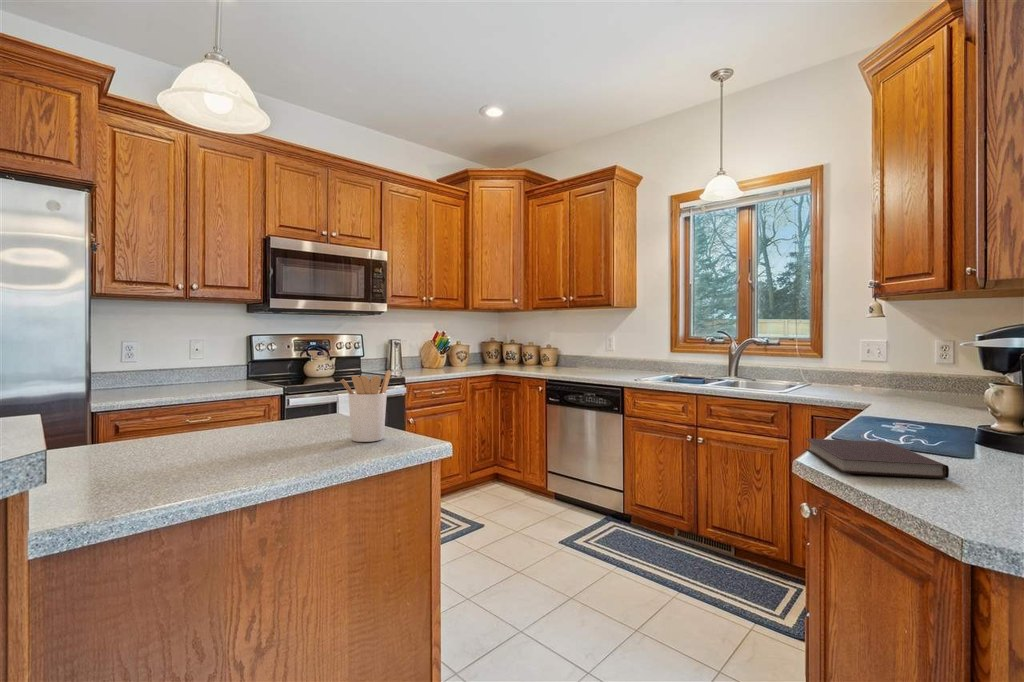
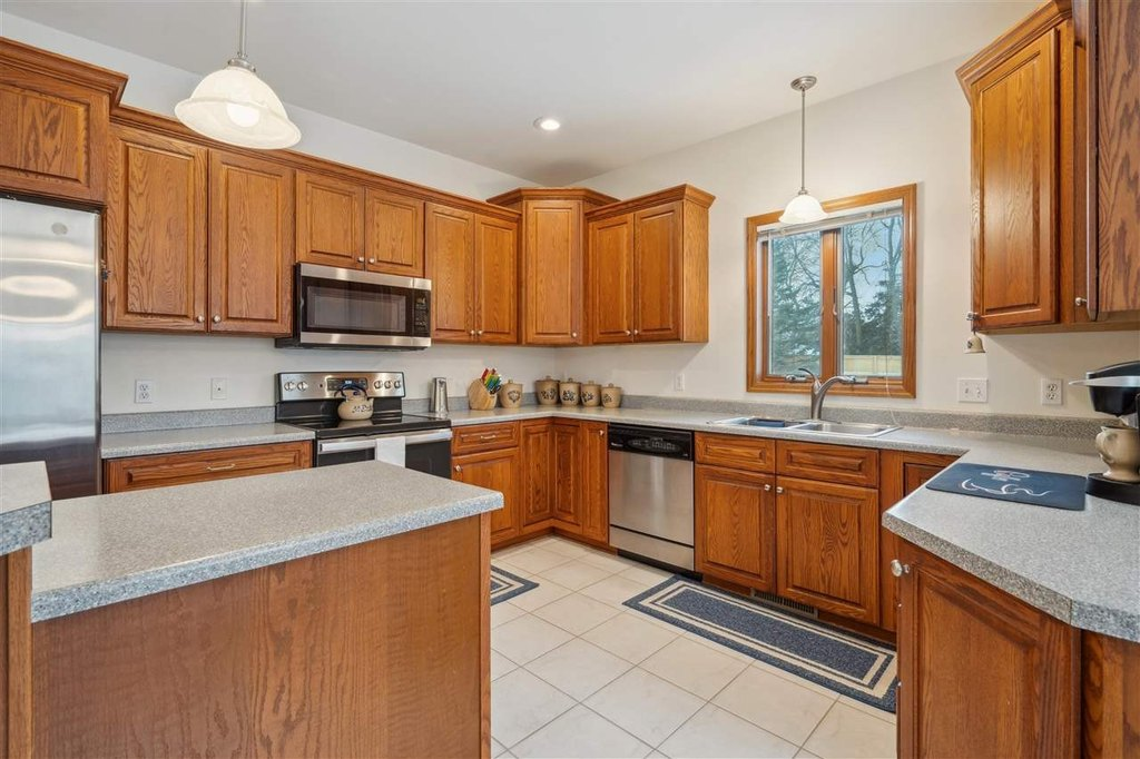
- utensil holder (367, 405)
- notebook (868, 456)
